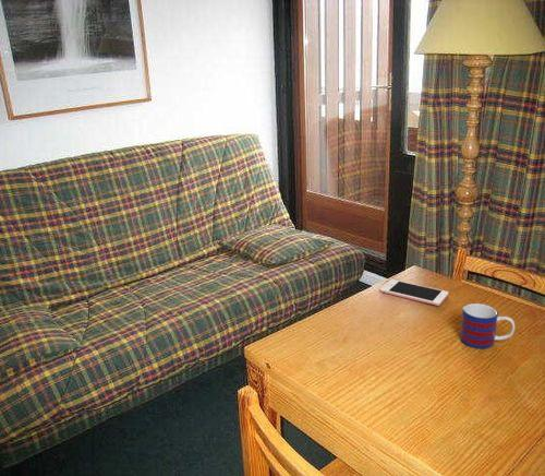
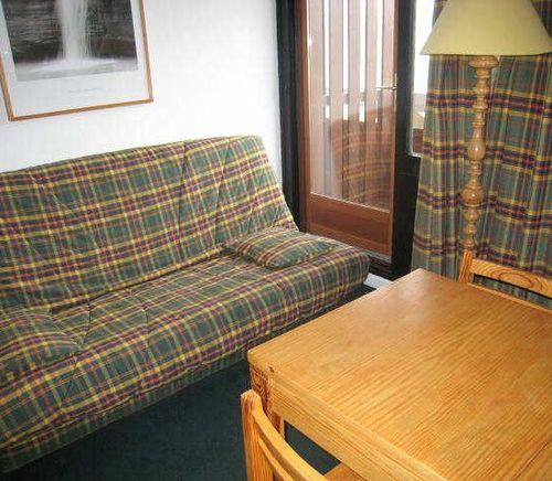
- cell phone (413, 291)
- mug (487, 326)
